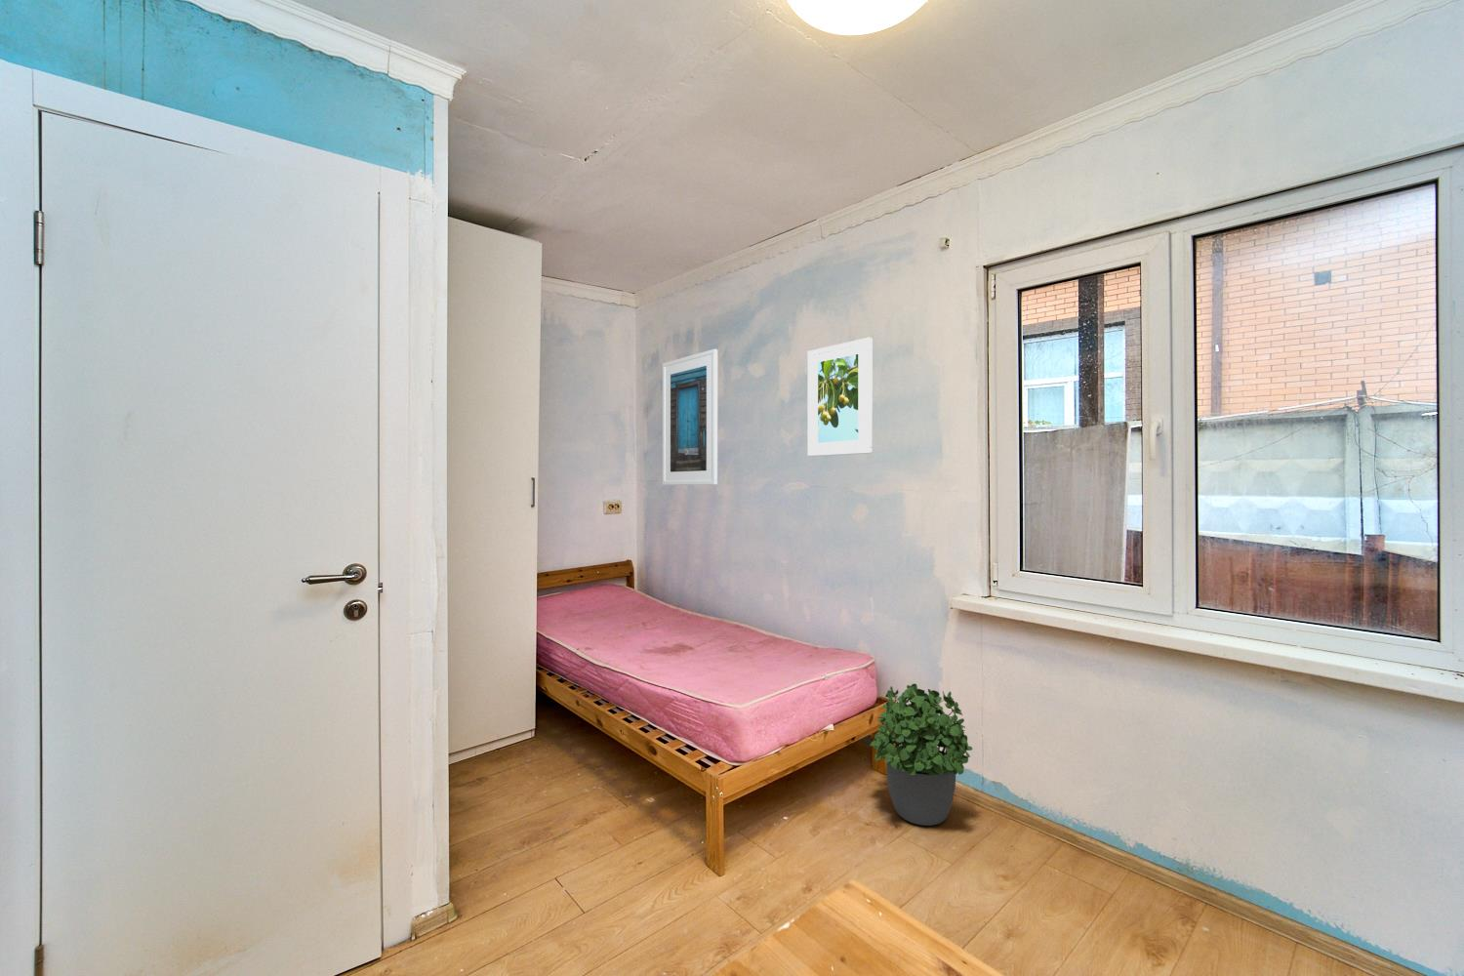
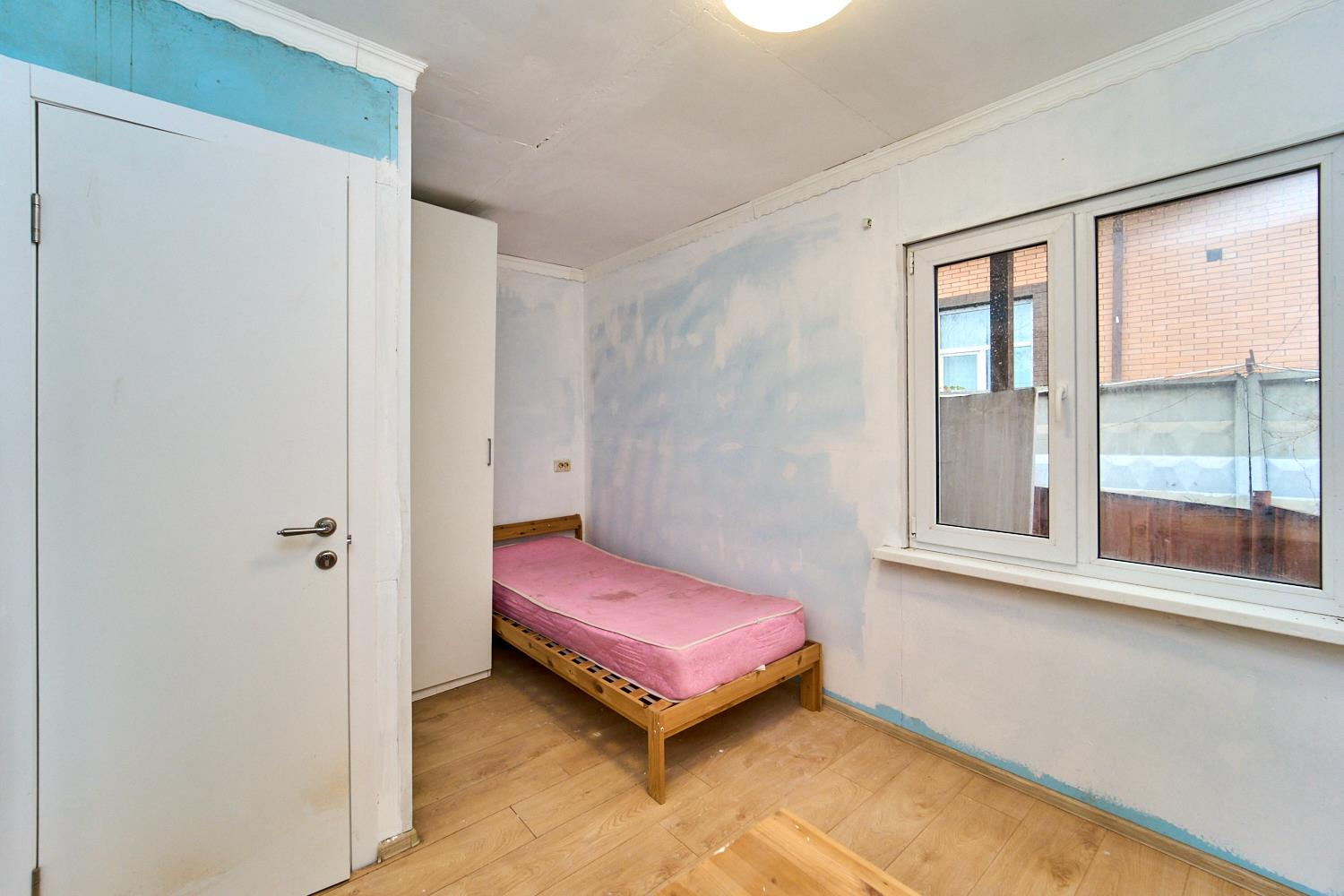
- potted plant (920, 749)
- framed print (838, 399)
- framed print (688, 420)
